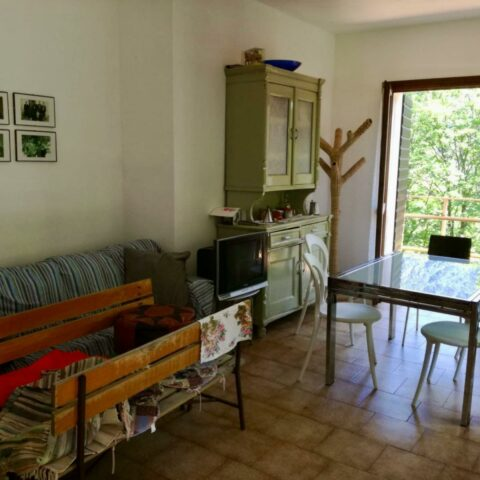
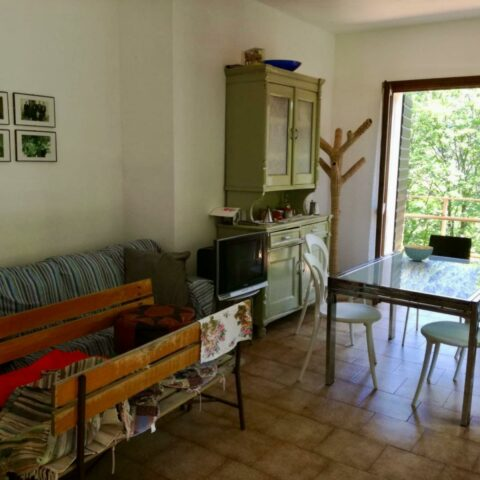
+ cereal bowl (417, 253)
